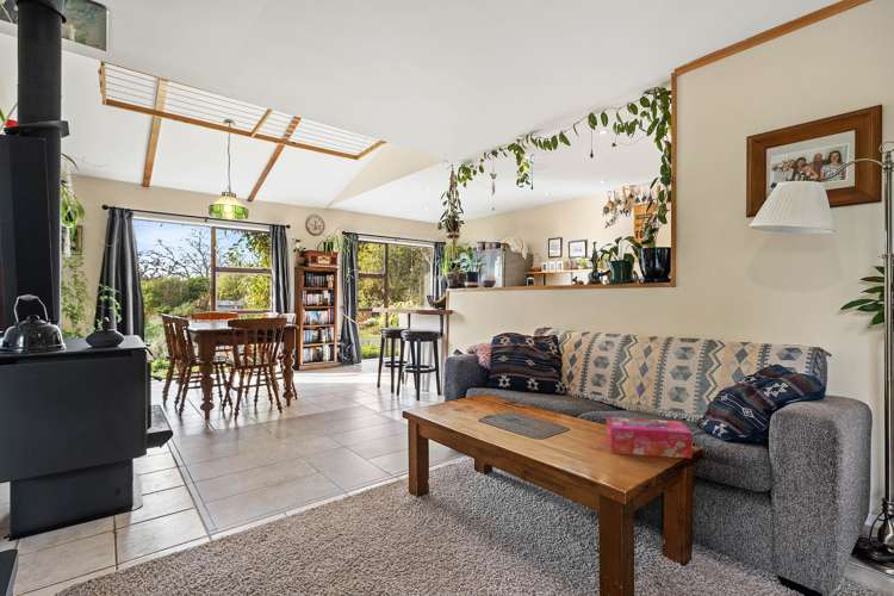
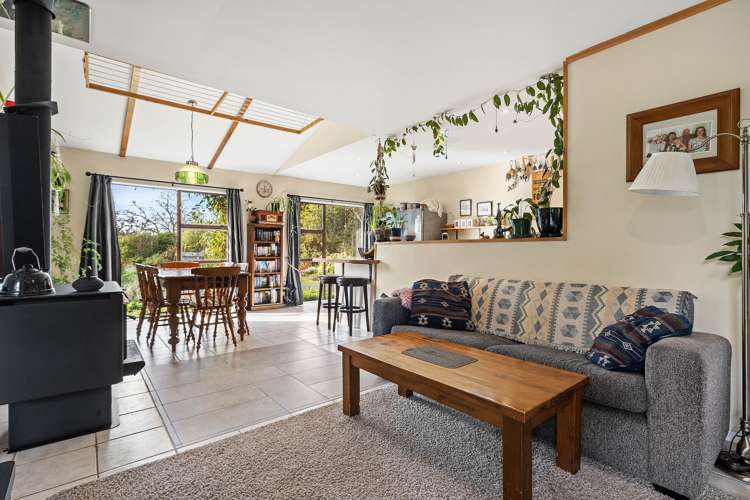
- tissue box (646, 436)
